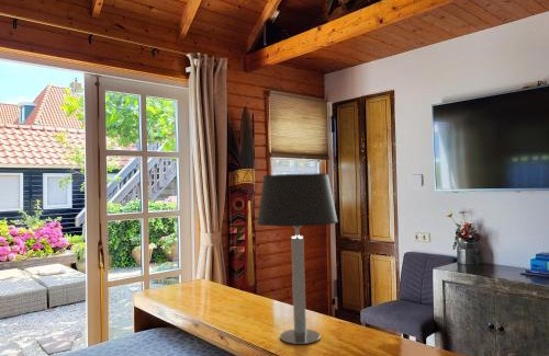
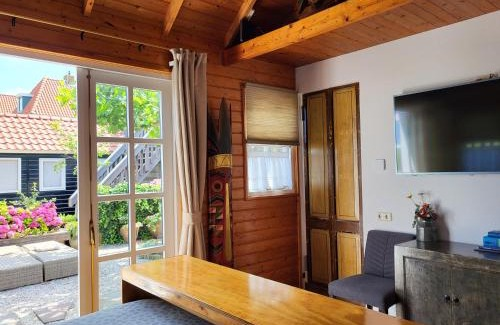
- table lamp (298, 255)
